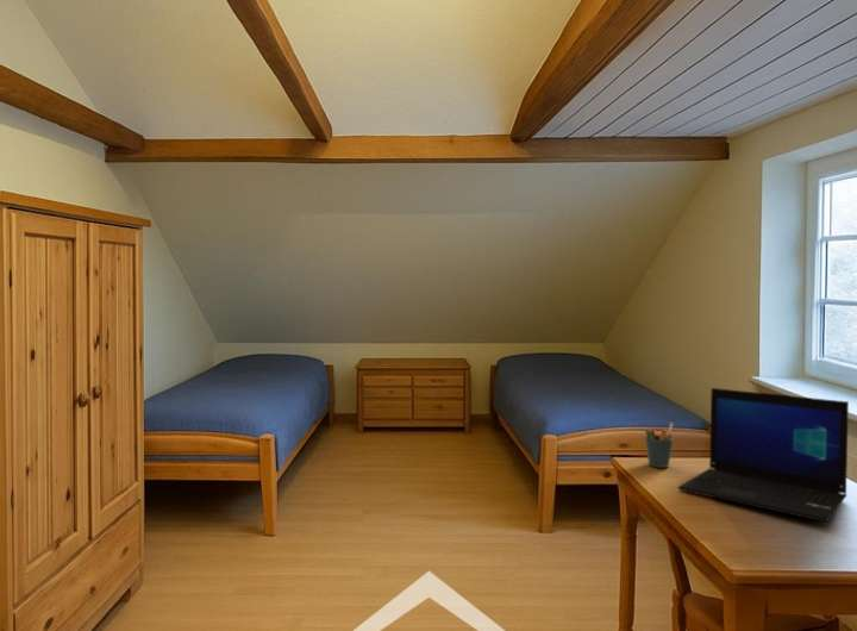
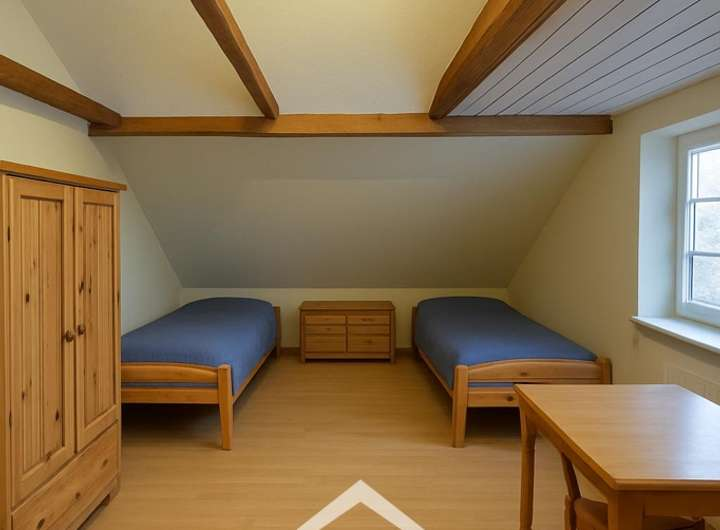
- pen holder (658, 444)
- laptop (762, 446)
